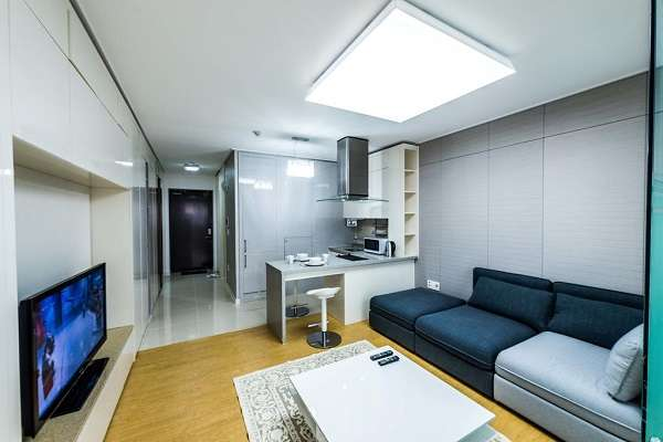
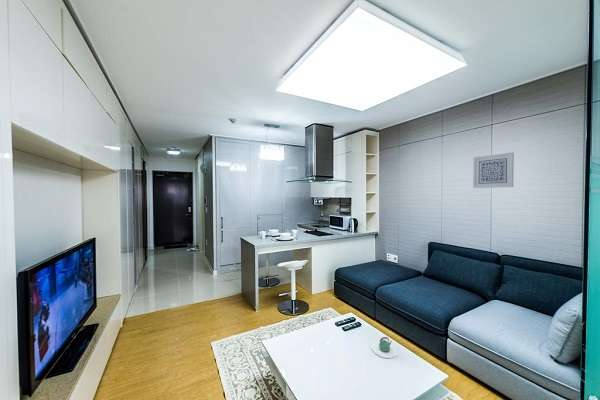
+ wall art (492, 171)
+ teapot (384, 343)
